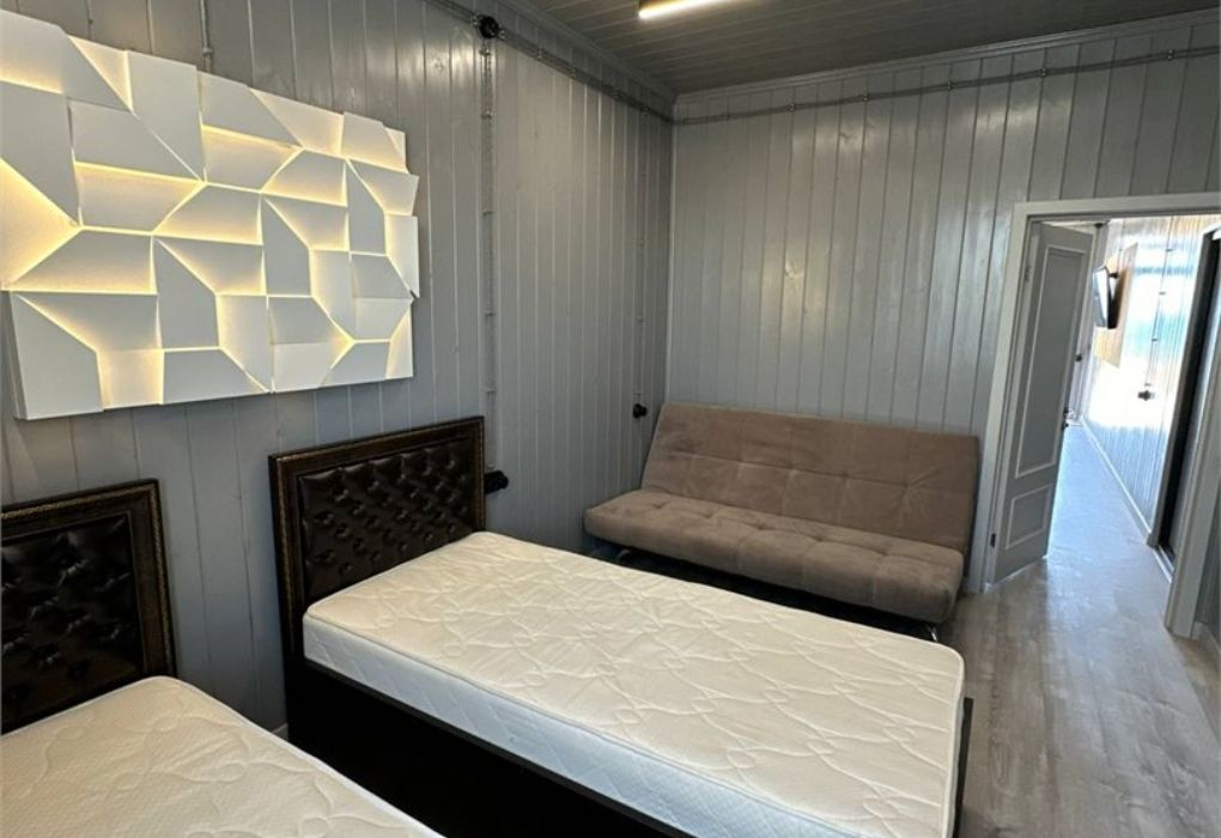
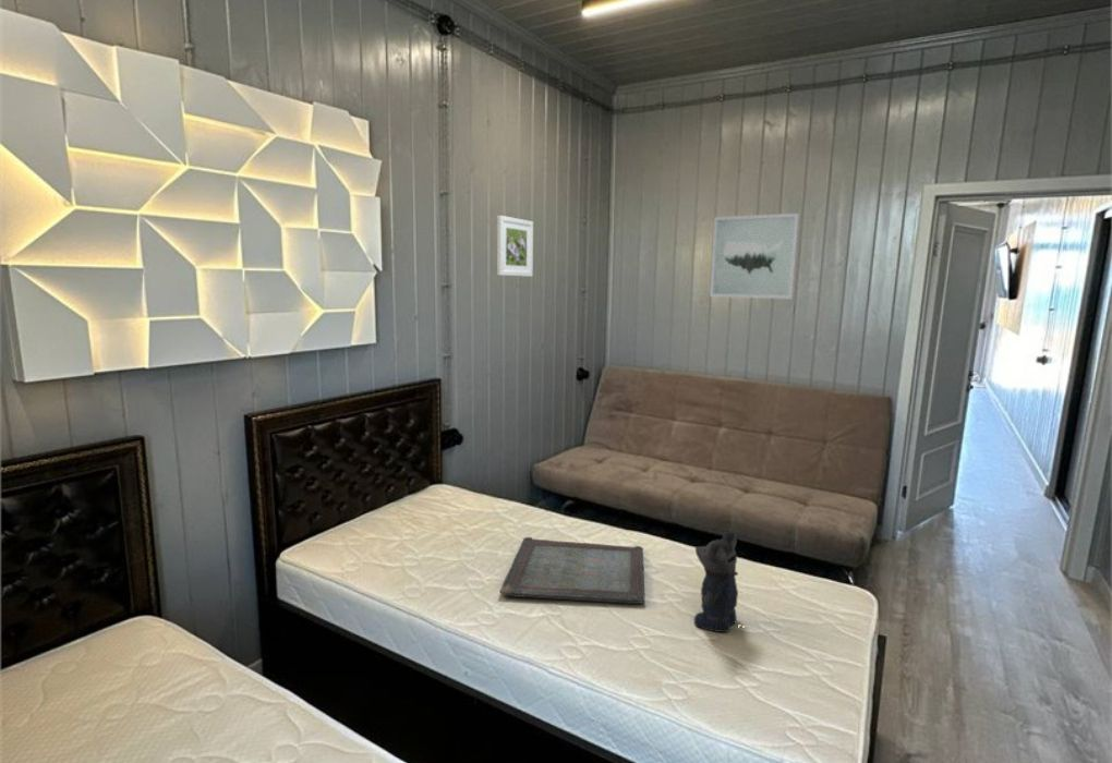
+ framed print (516, 247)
+ wall art (752, 256)
+ bear (721, 574)
+ serving tray (577, 568)
